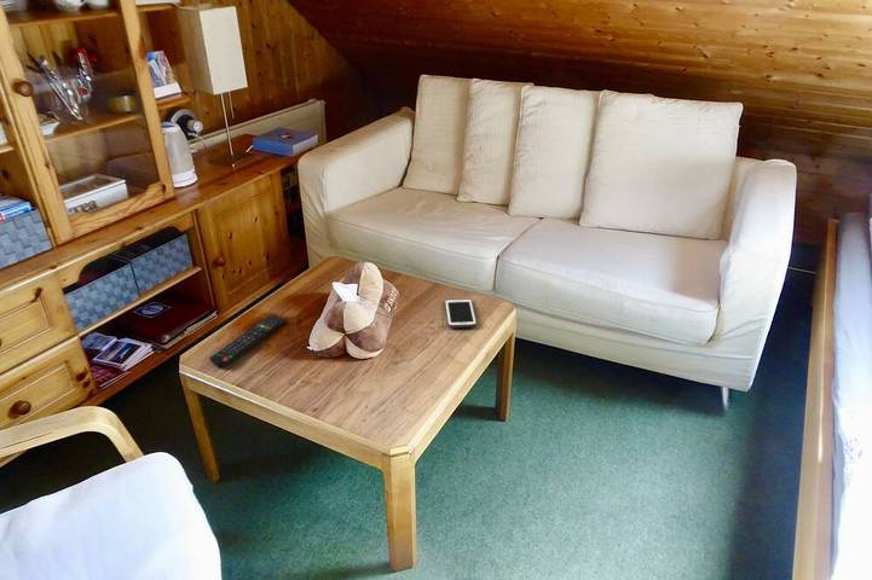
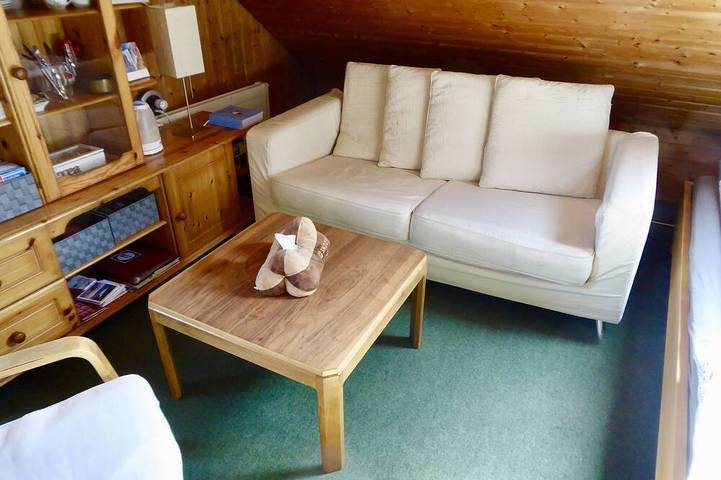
- cell phone (460, 312)
- remote control (249, 340)
